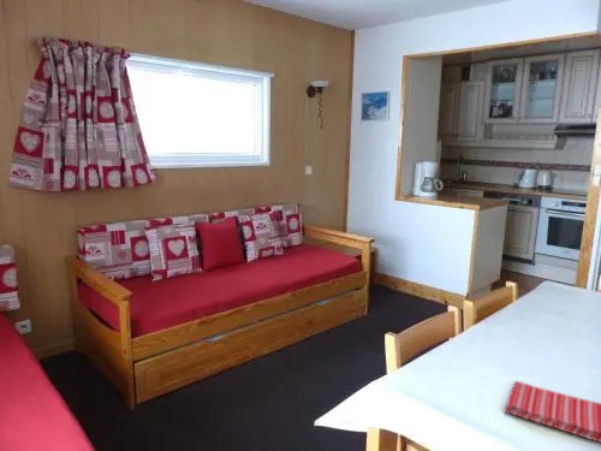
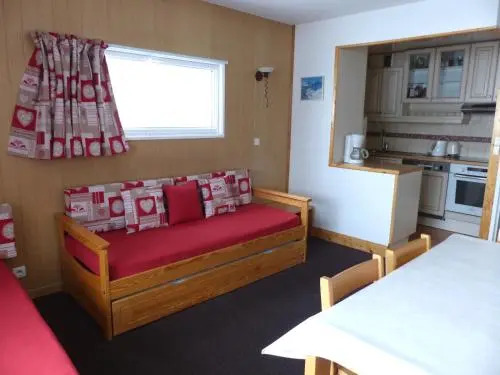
- dish towel (561, 408)
